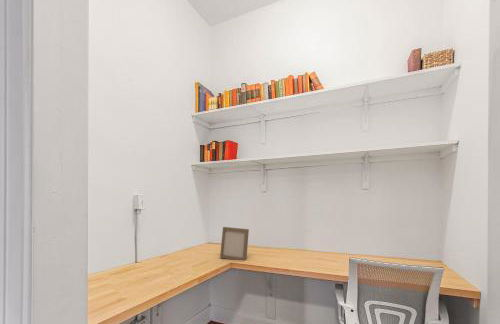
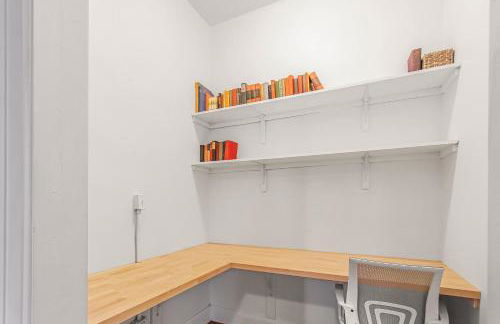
- photo frame (235, 242)
